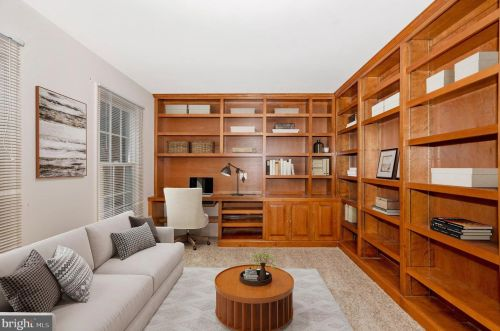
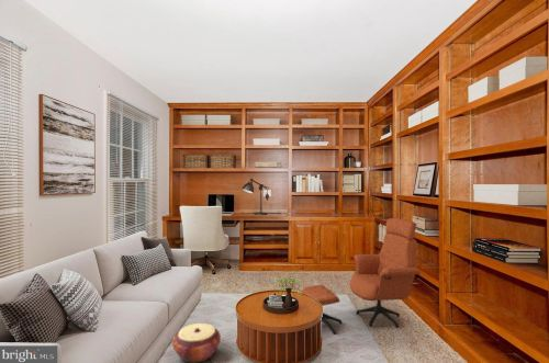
+ armchair (356, 270)
+ woven basket (197, 341)
